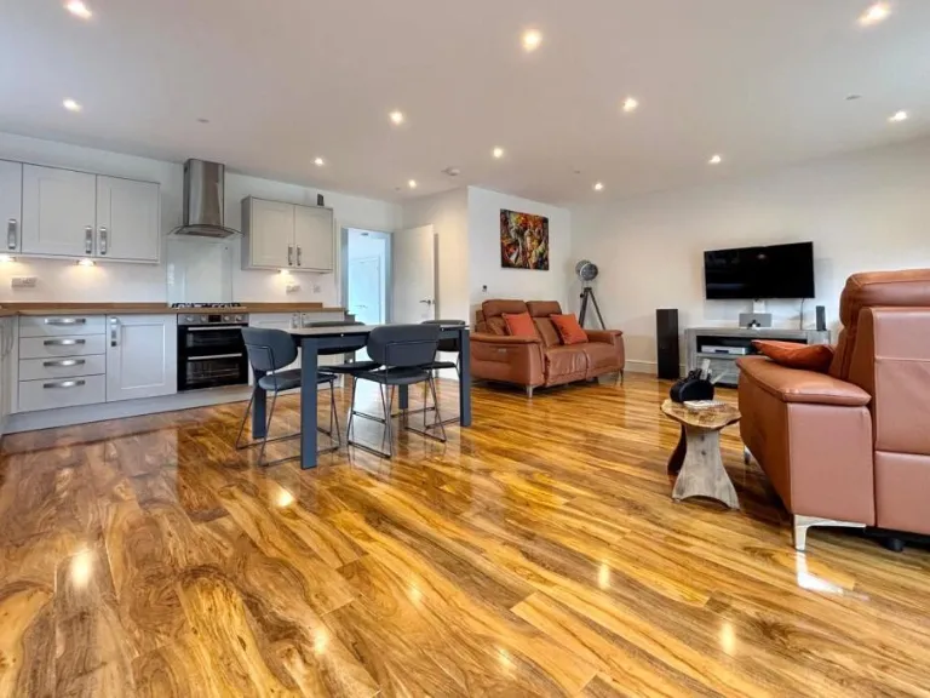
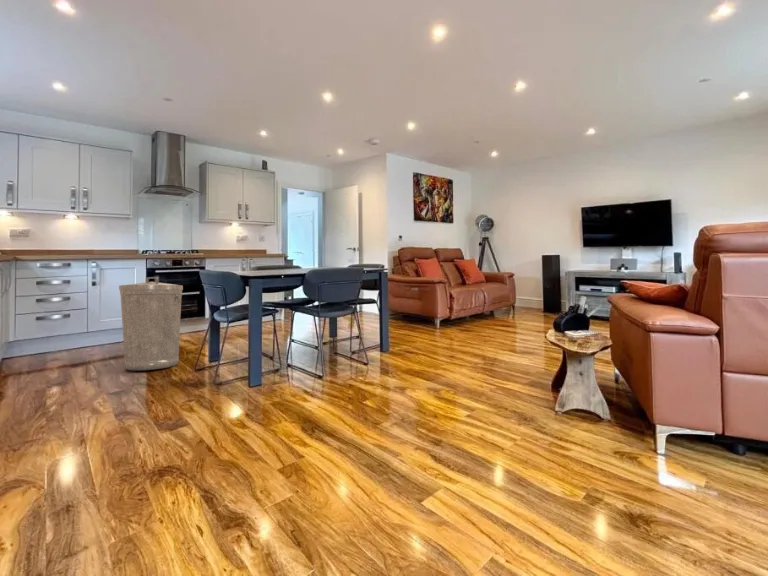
+ trash can (152, 321)
